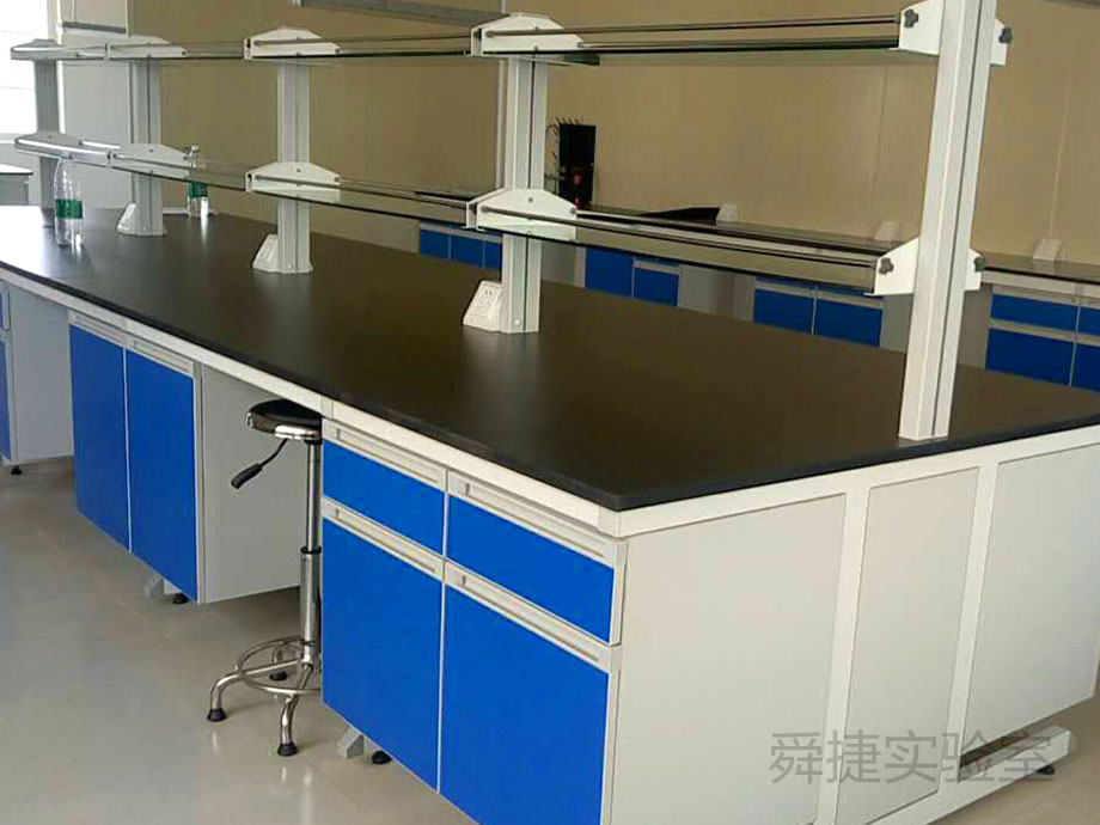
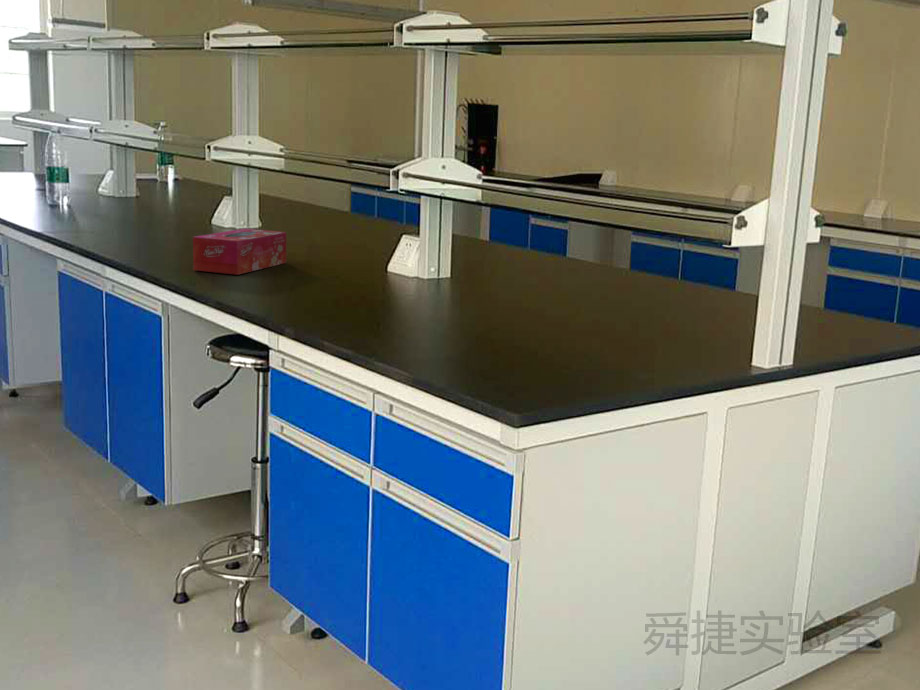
+ tissue box (241, 250)
